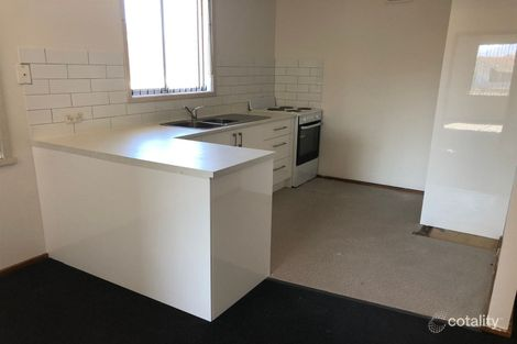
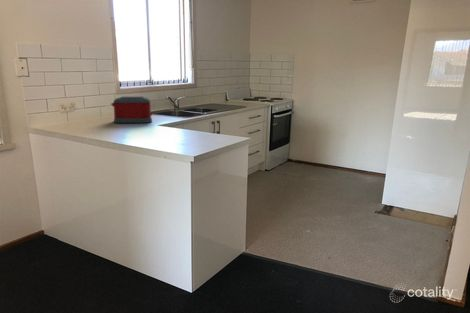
+ toaster (131, 109)
